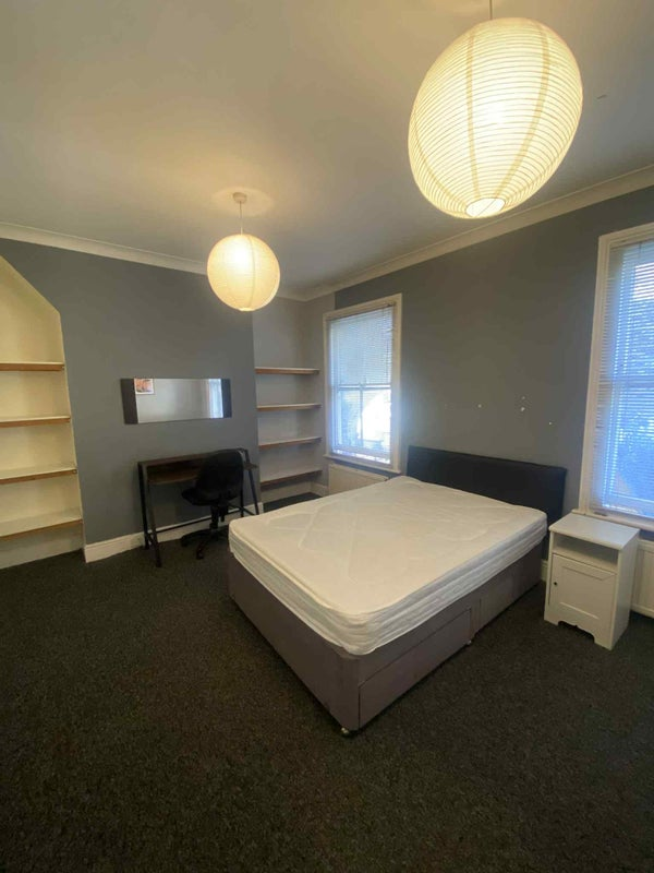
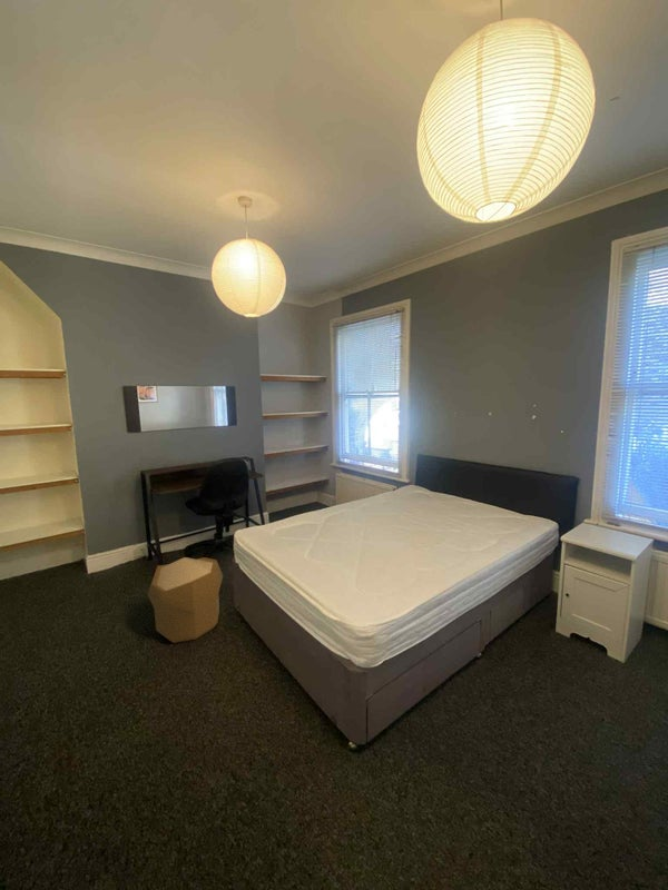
+ pouf (187, 591)
